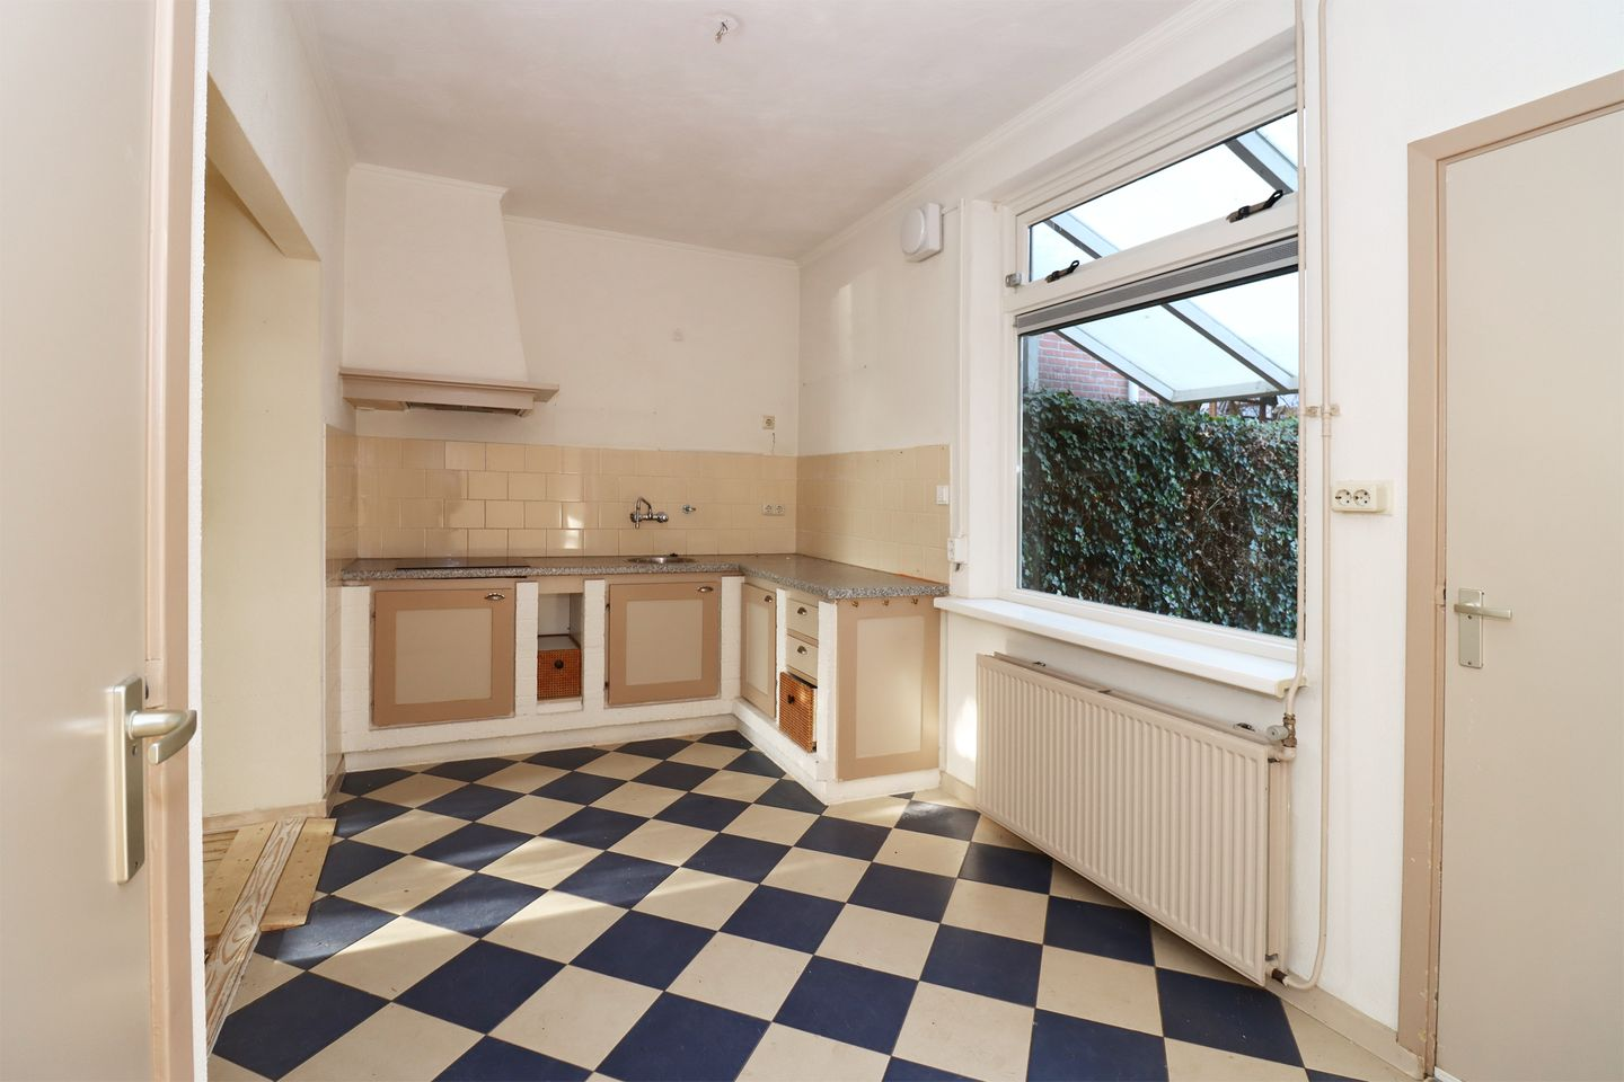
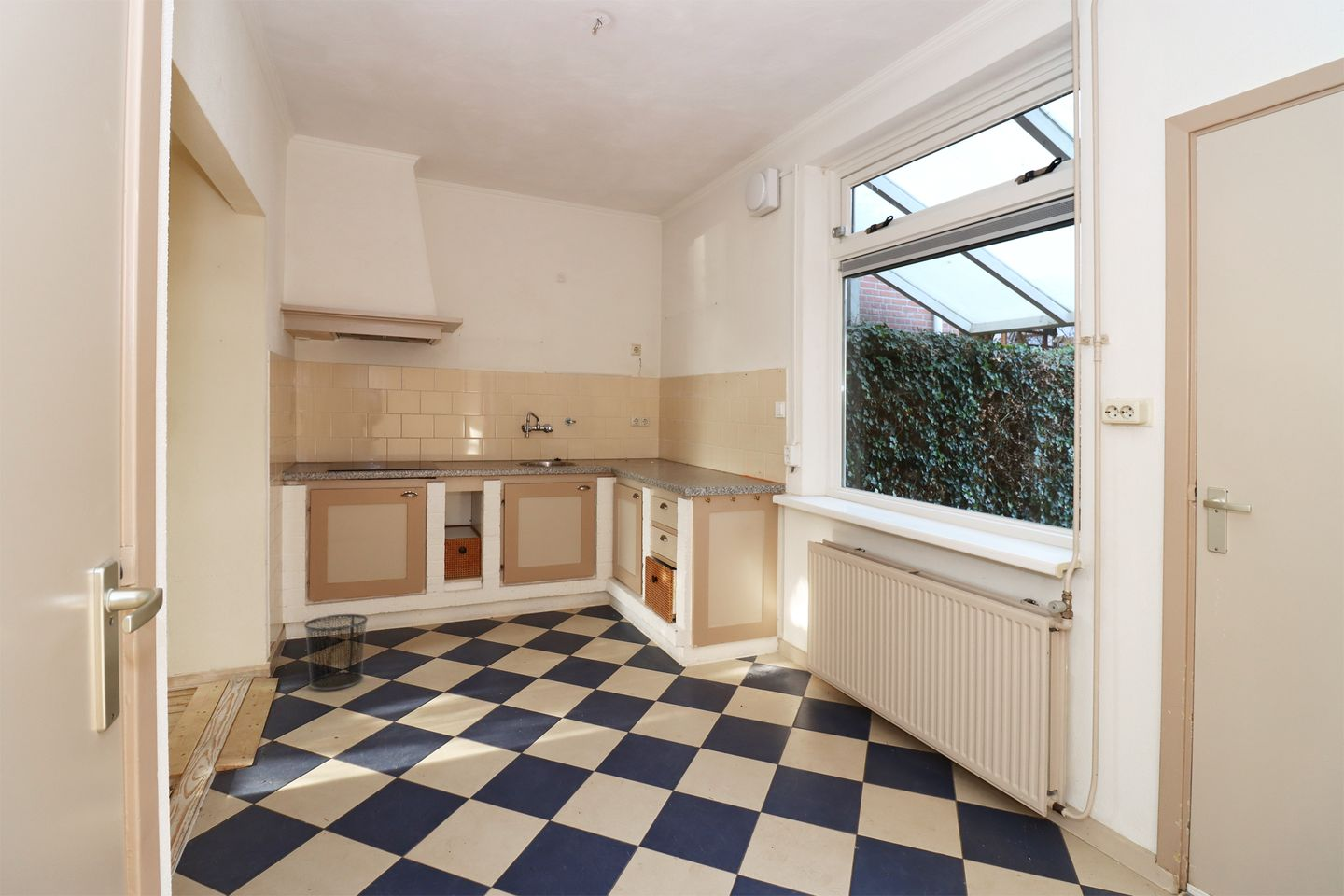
+ waste bin (336, 651)
